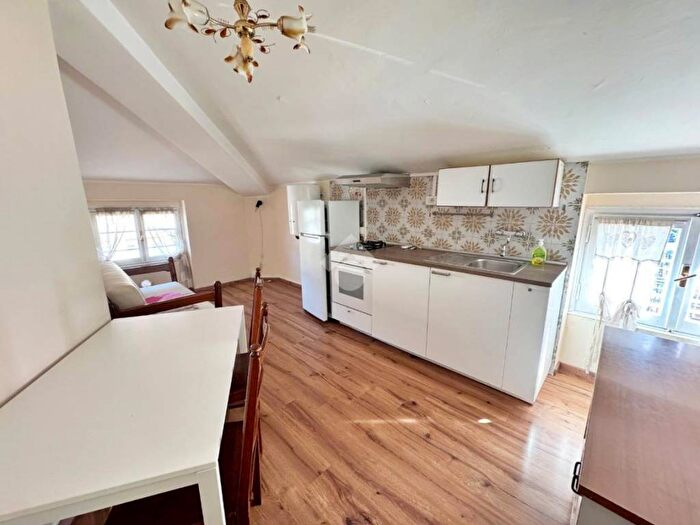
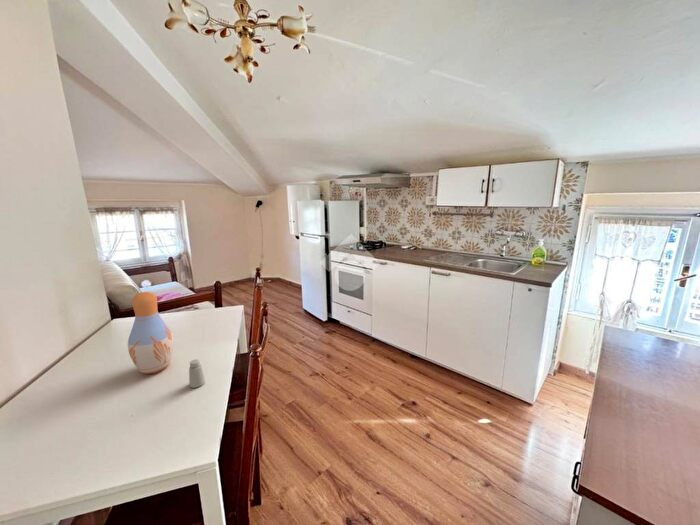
+ vase (149, 331)
+ saltshaker (196, 372)
